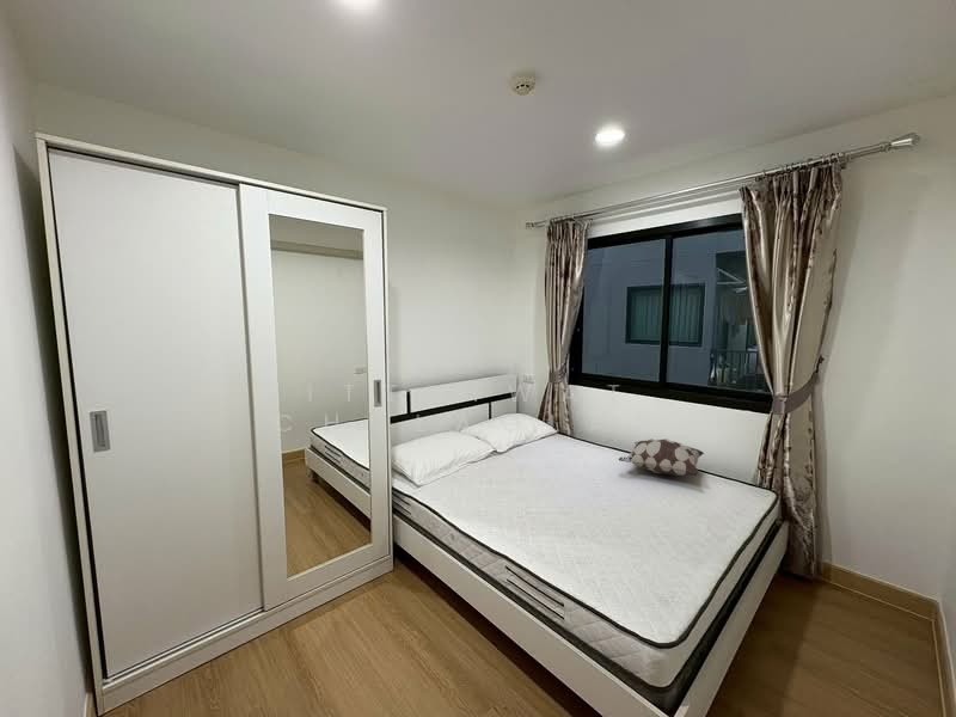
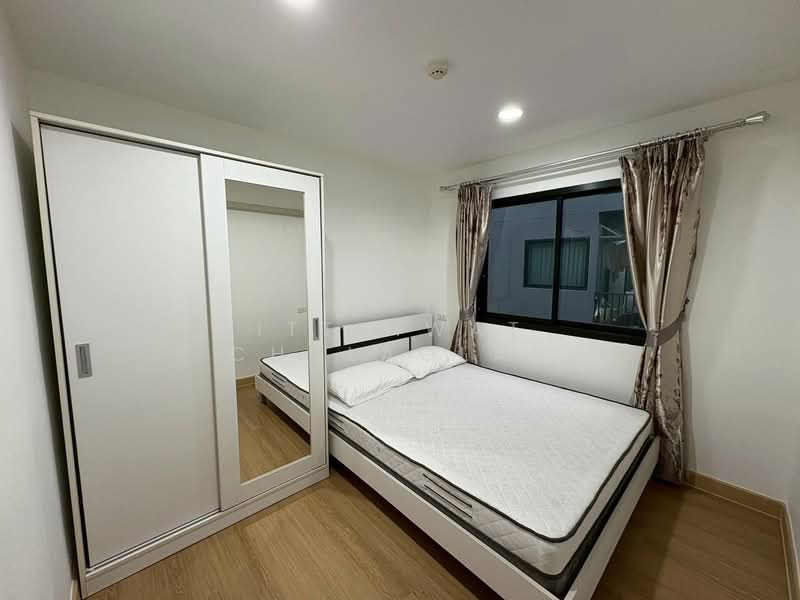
- decorative pillow (662, 456)
